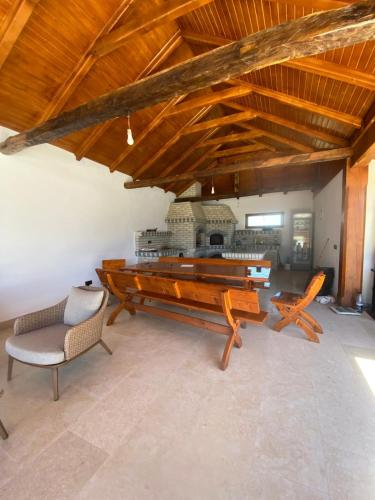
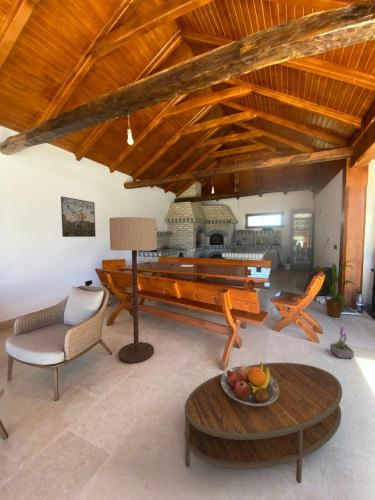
+ house plant (331, 286)
+ coffee table (266, 414)
+ potted plant (342, 339)
+ fruit bowl (249, 380)
+ floor lamp (135, 287)
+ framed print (79, 218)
